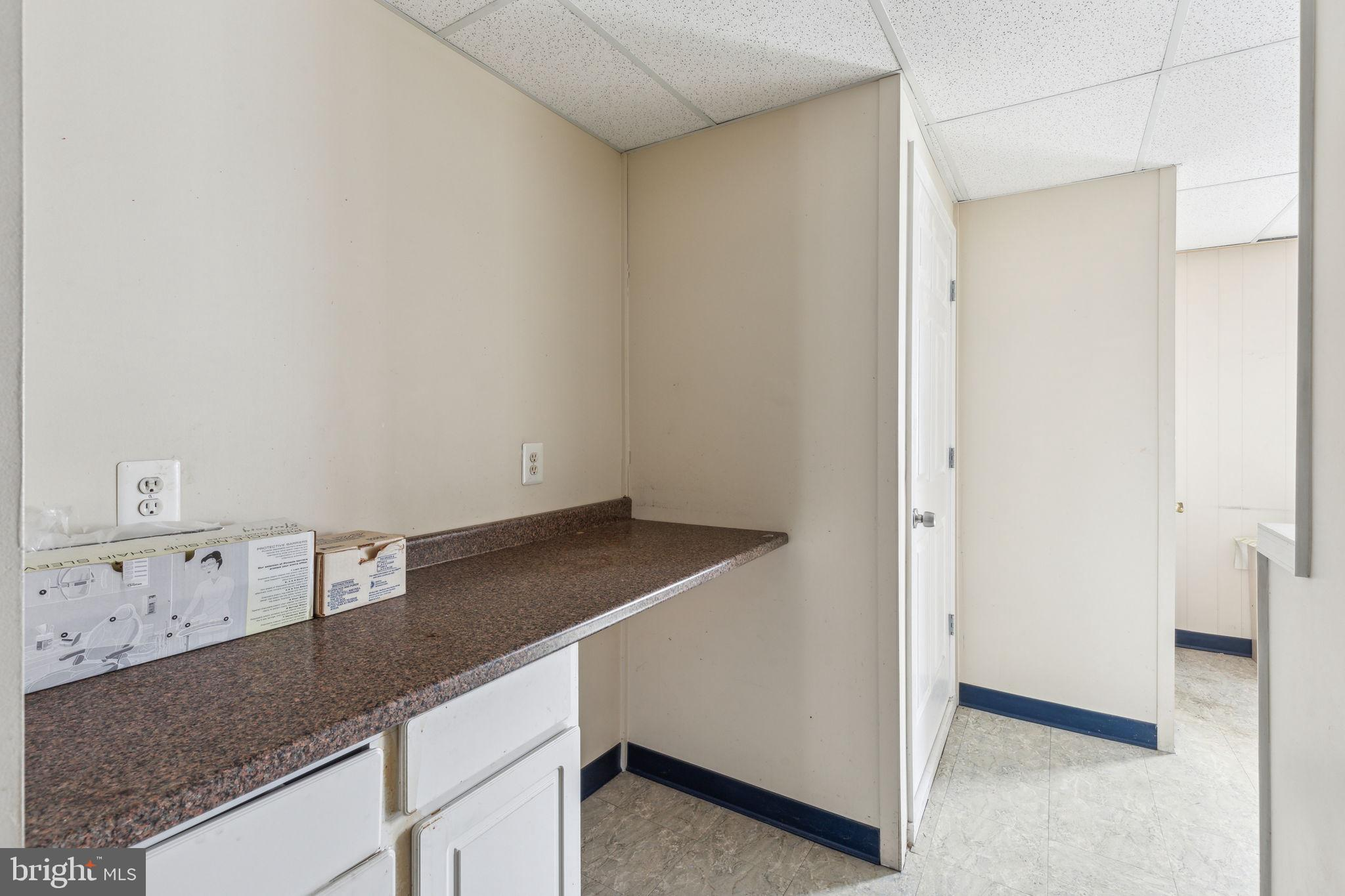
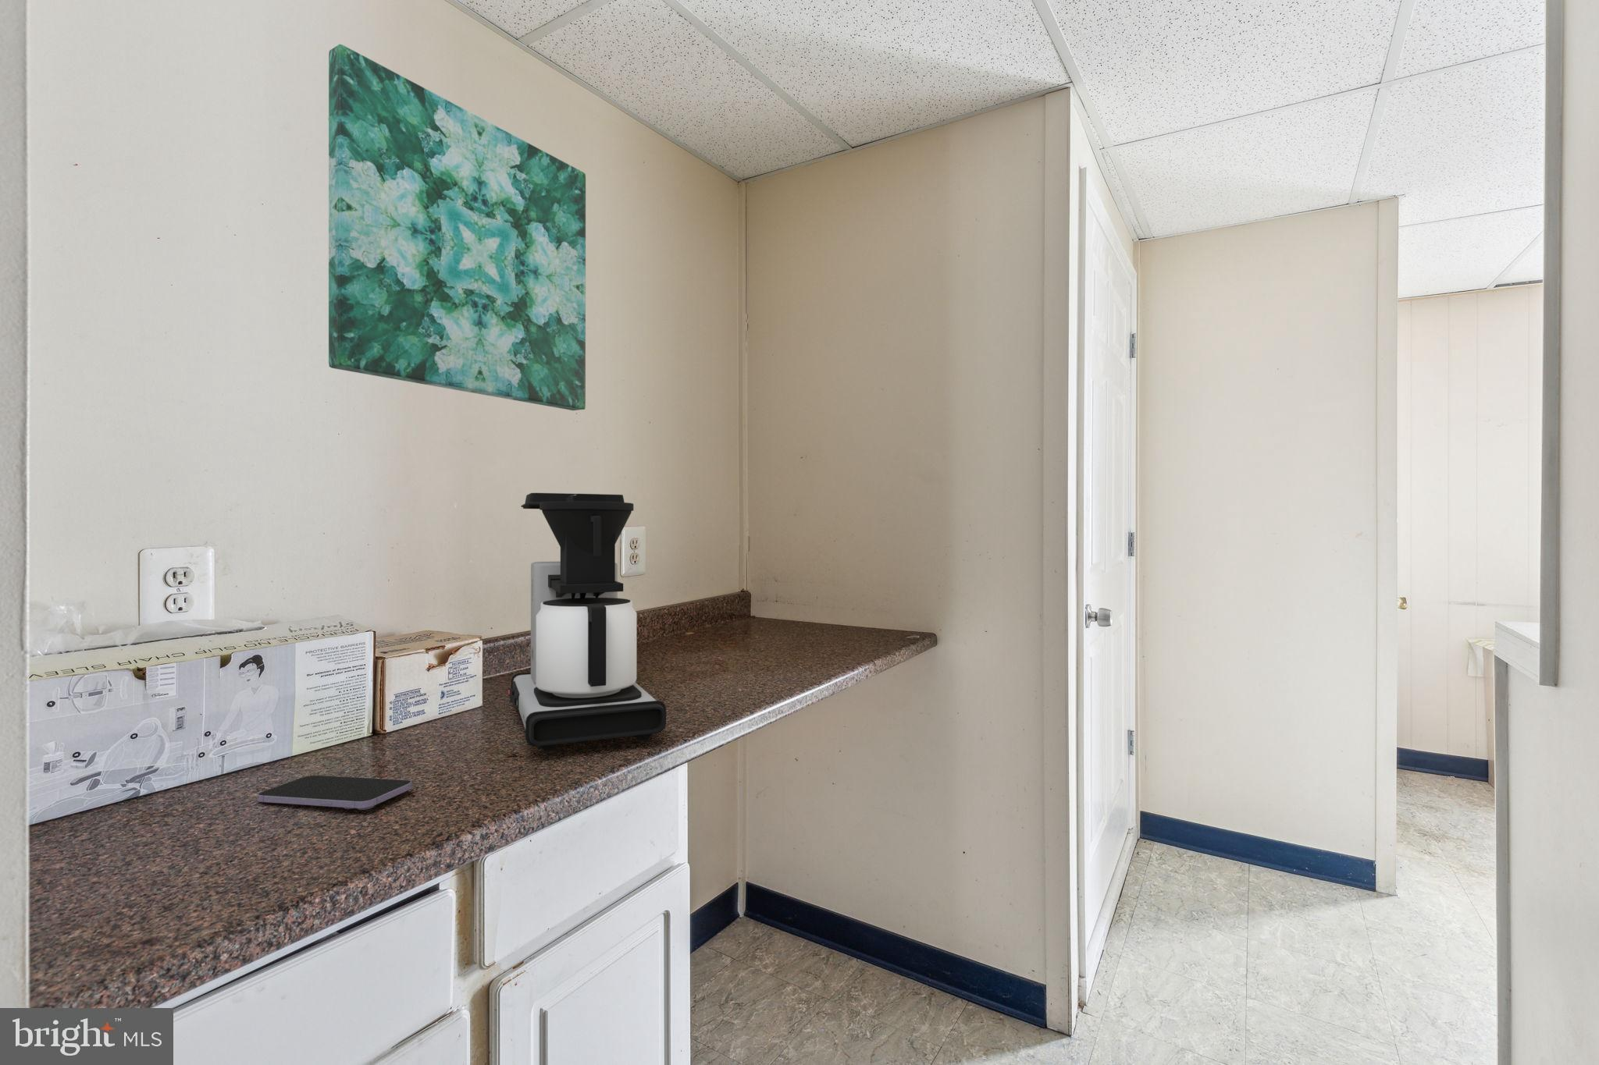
+ coffee maker (581, 607)
+ smartphone (335, 790)
+ wall art (474, 256)
